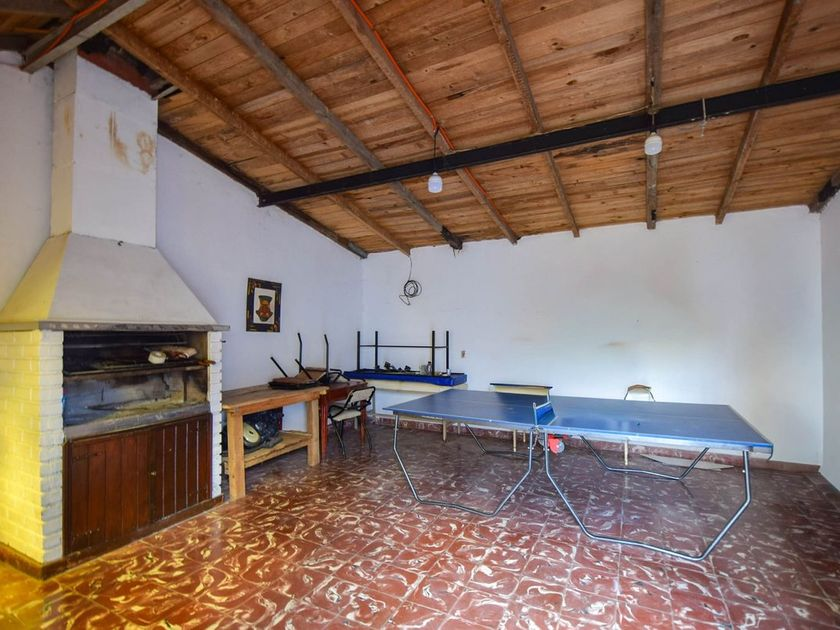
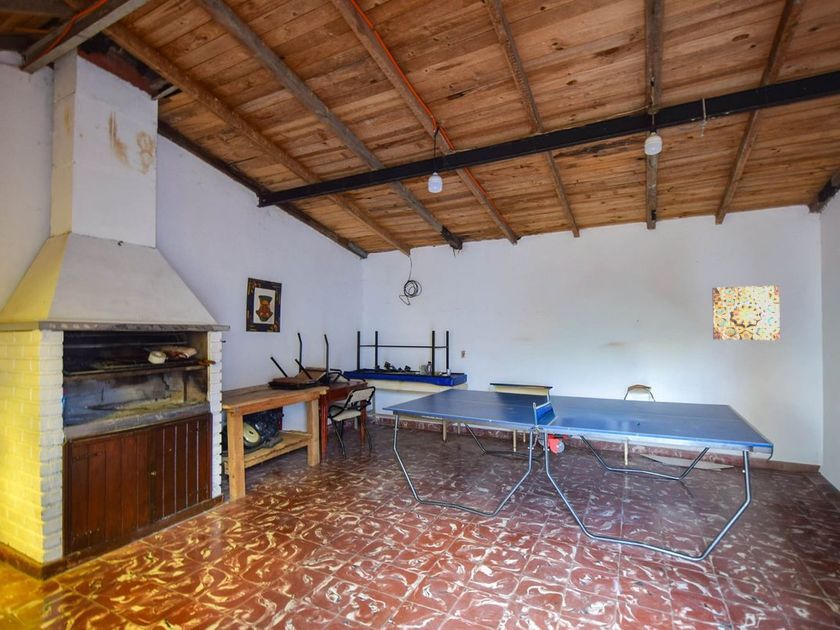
+ wall art (745, 313)
